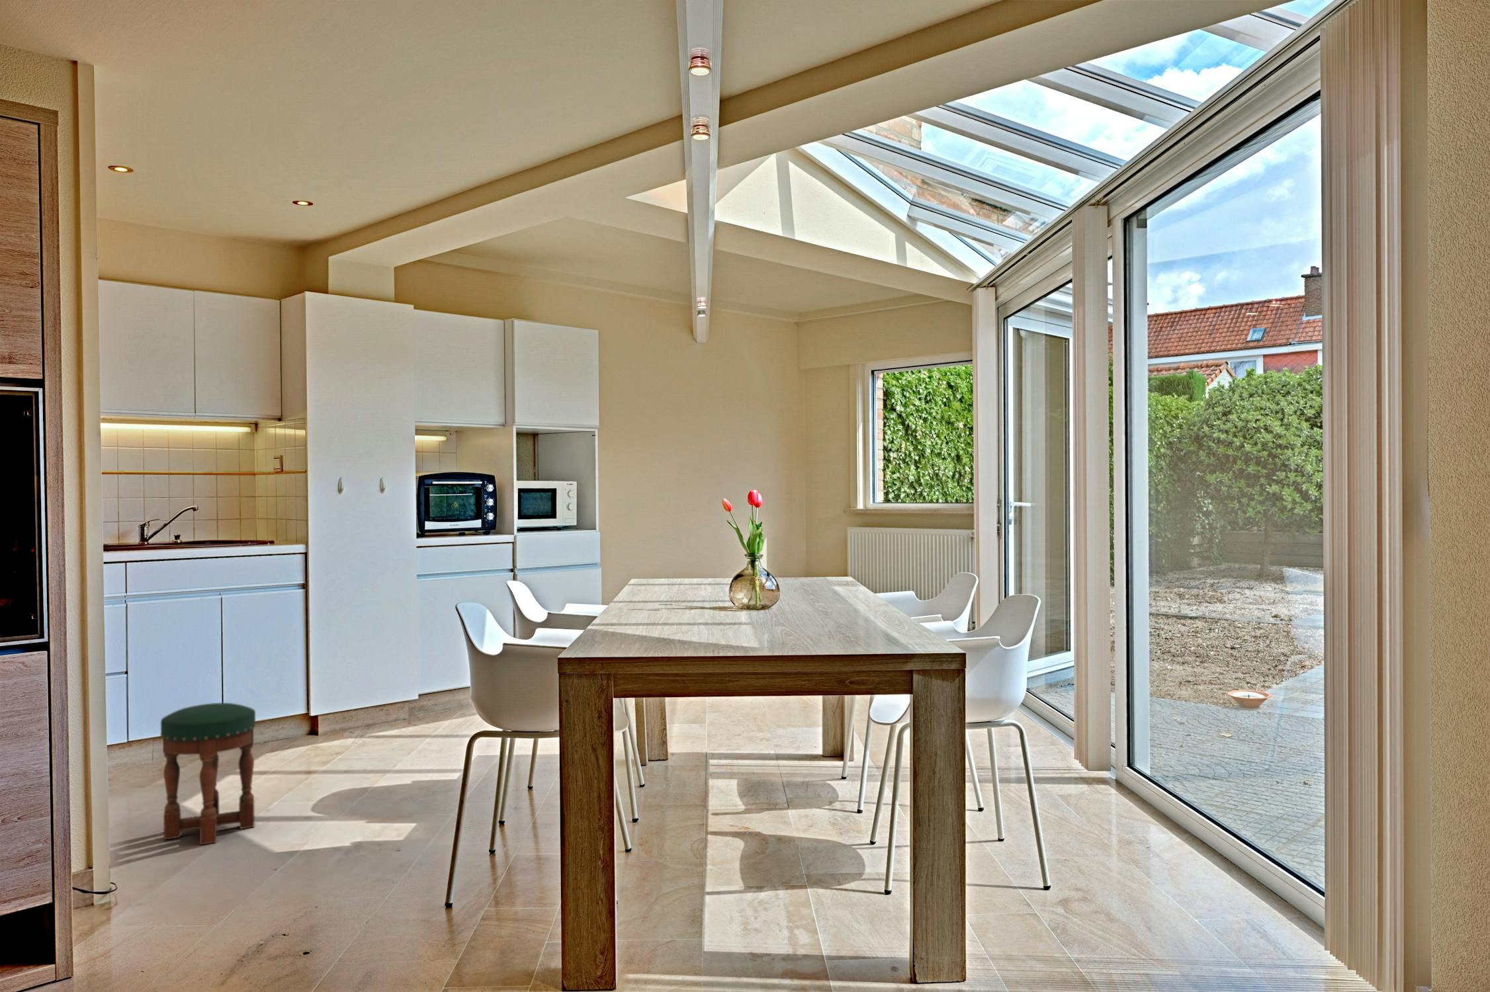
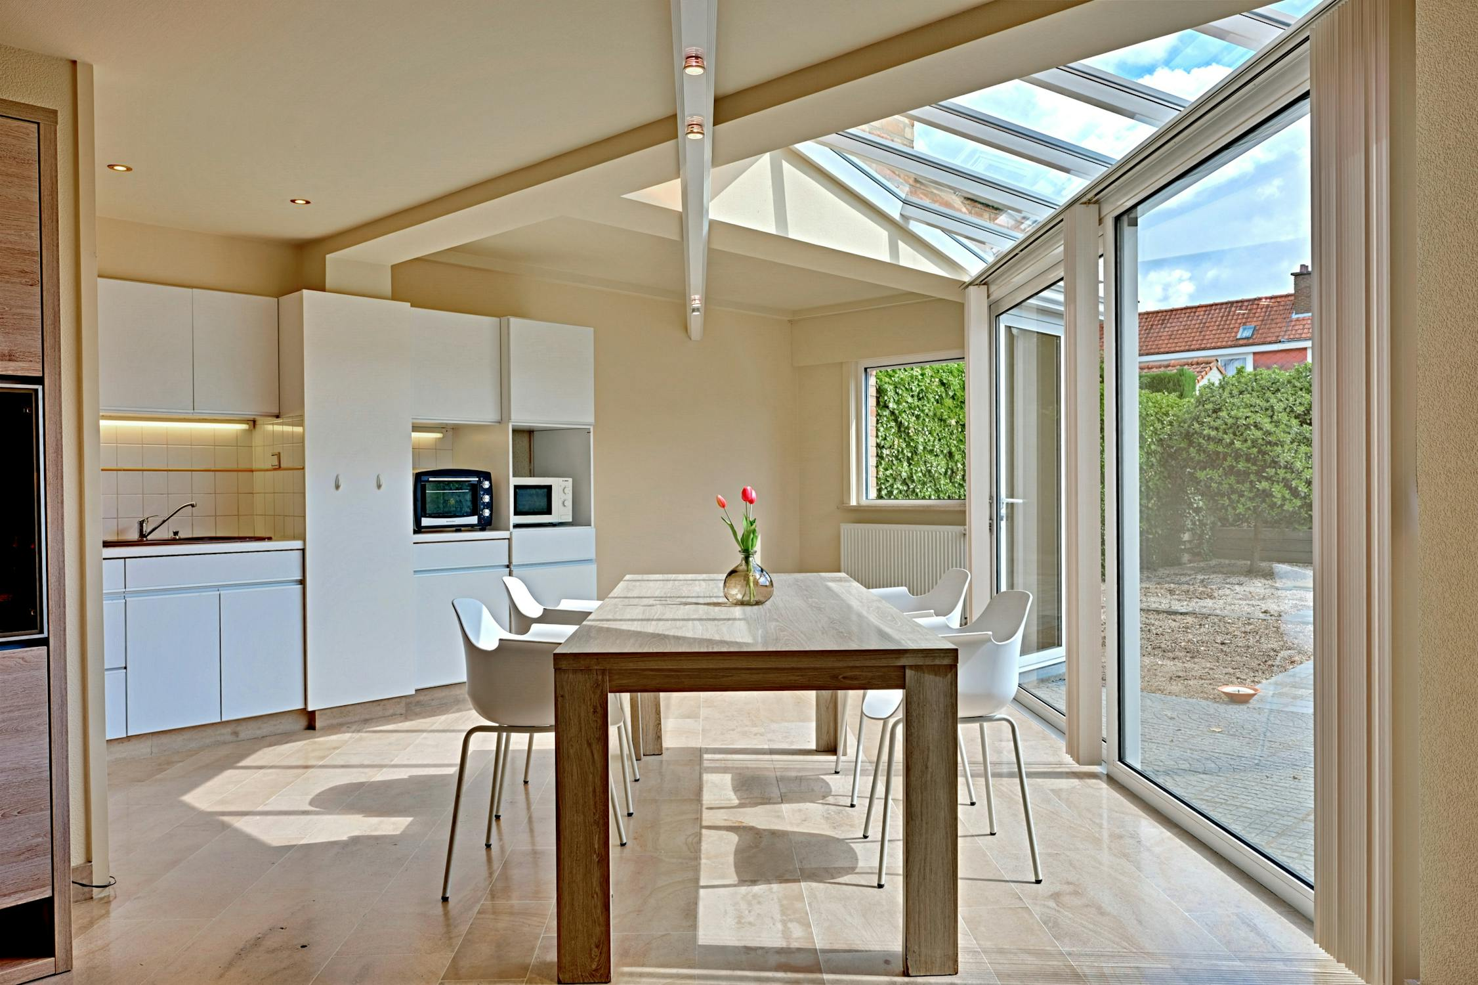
- stool (209, 768)
